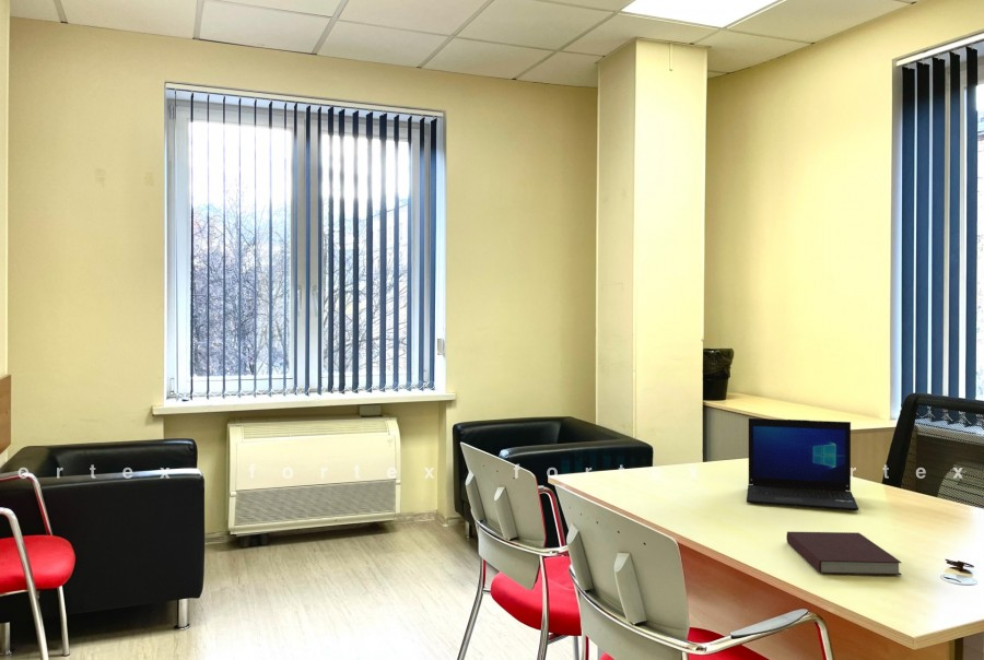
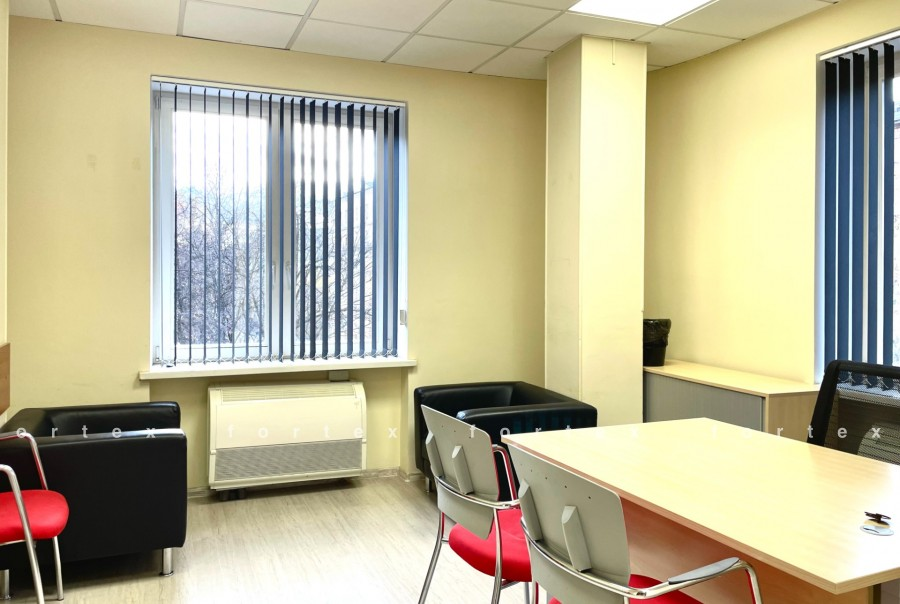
- notebook (840, 552)
- laptop (799, 461)
